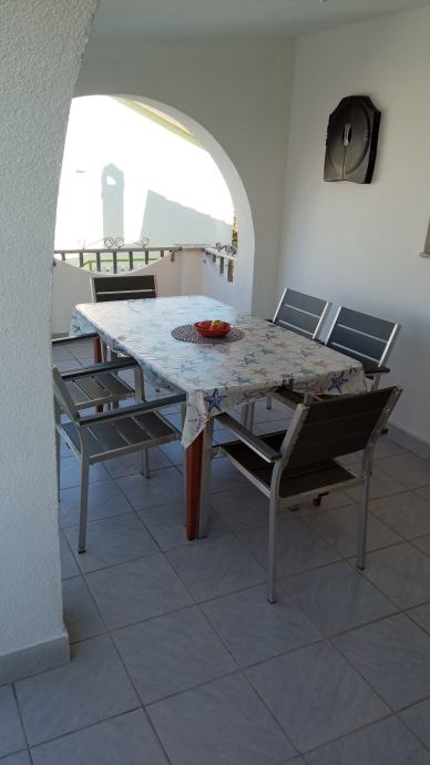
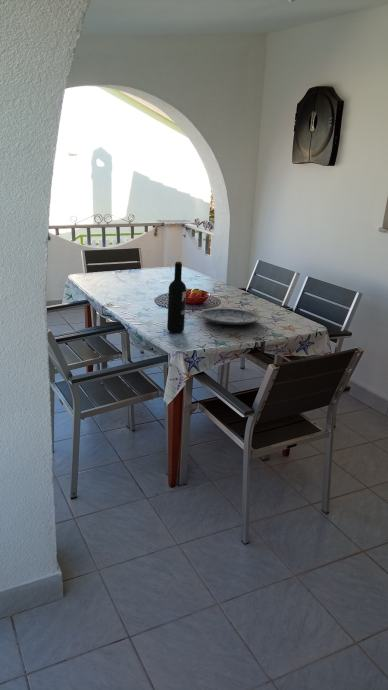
+ plate (229, 317)
+ wine bottle (177, 297)
